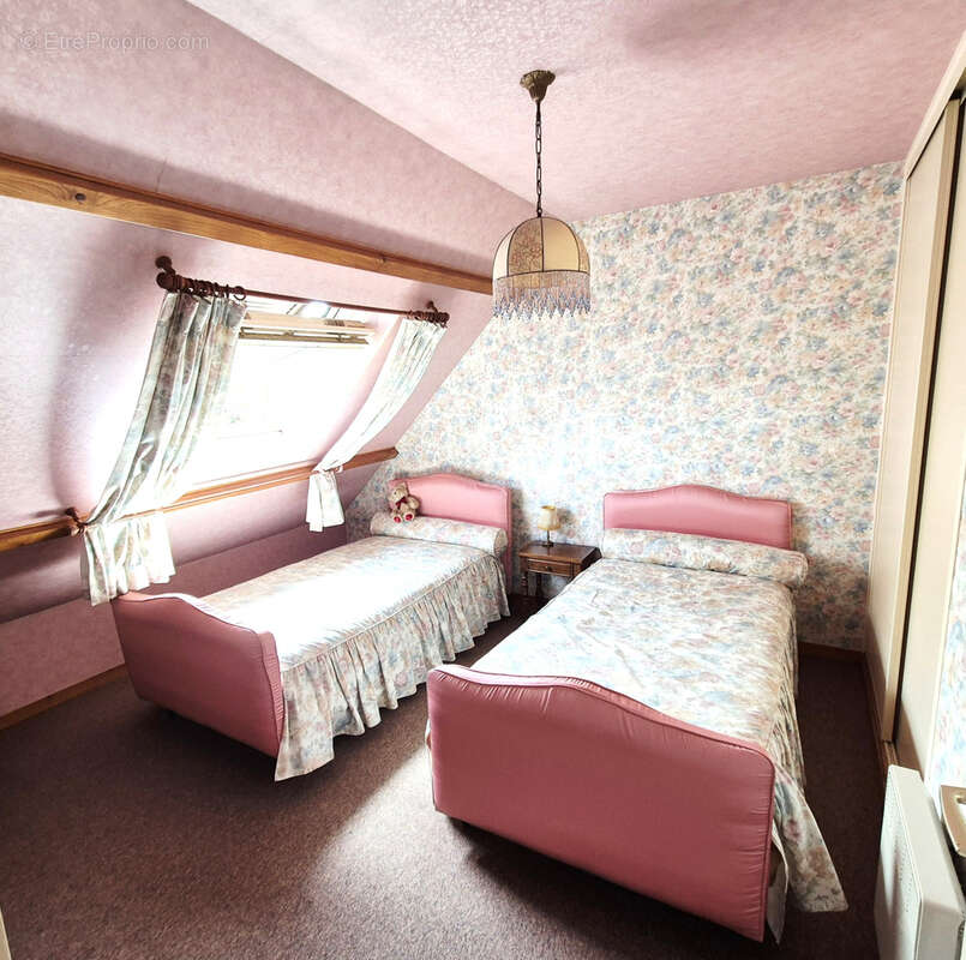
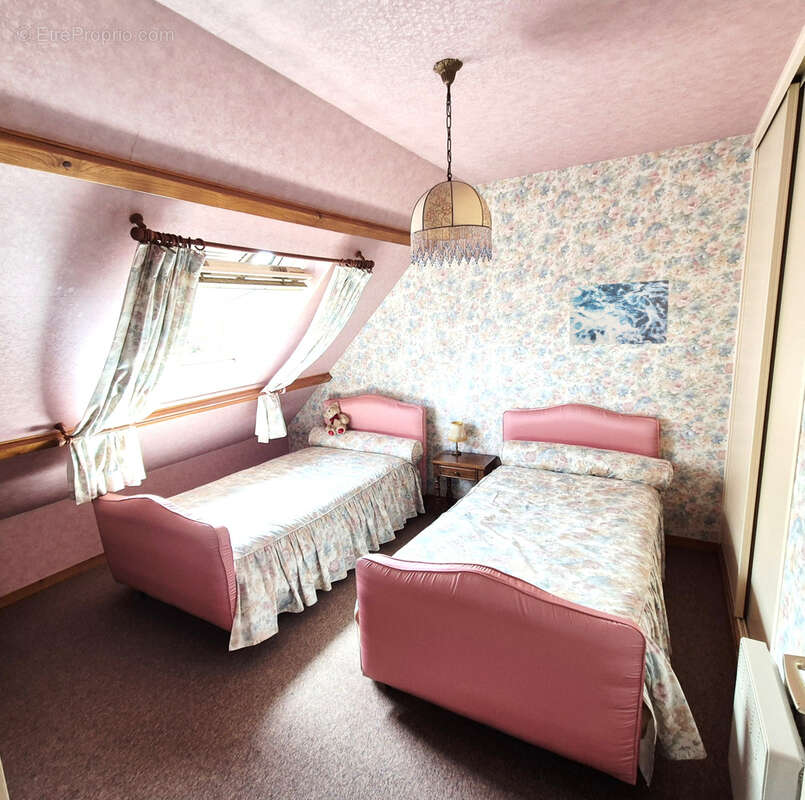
+ wall art (616, 314)
